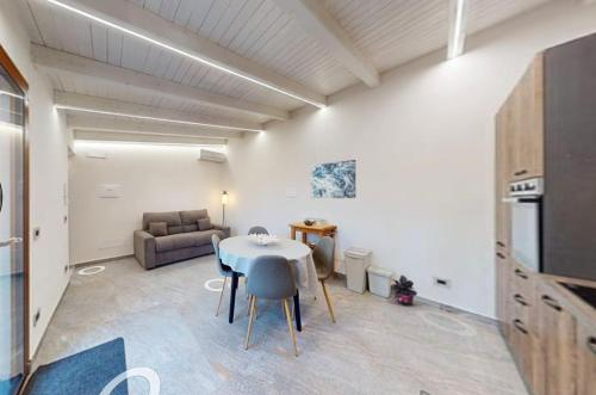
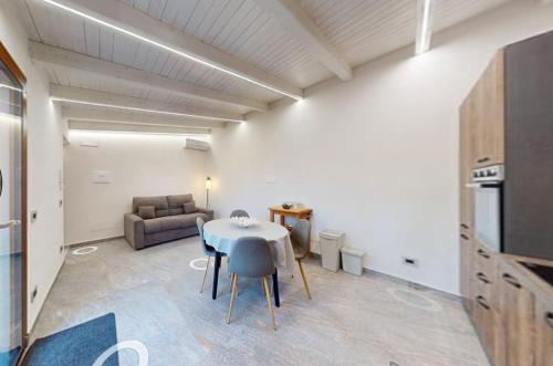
- wall art (331, 180)
- potted plant (403, 289)
